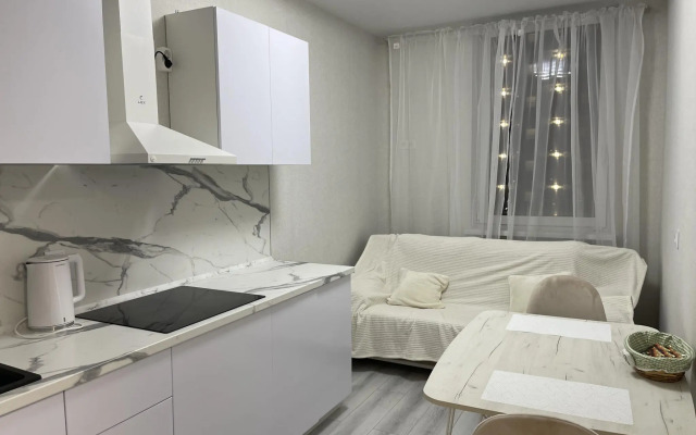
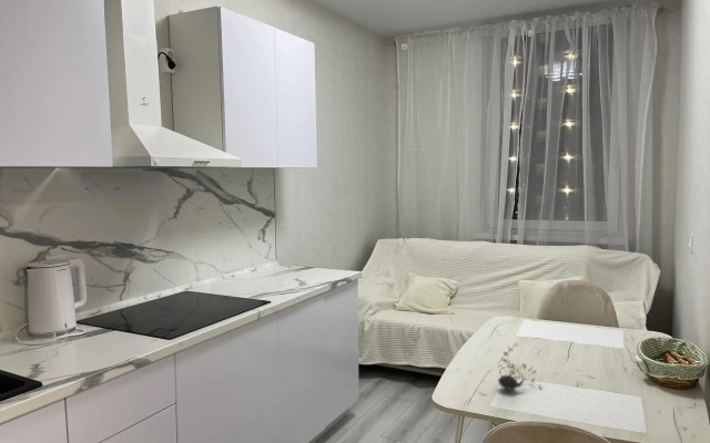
+ teapot (518, 361)
